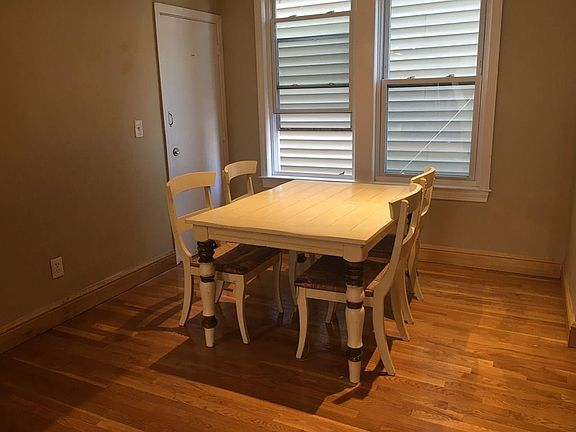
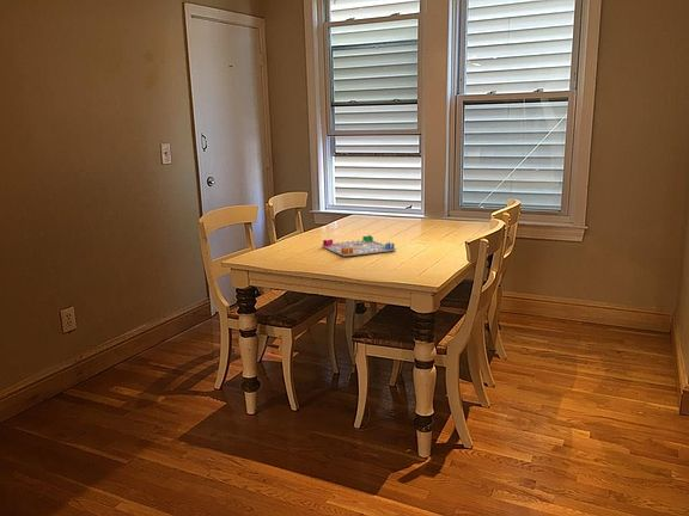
+ board game (358, 245)
